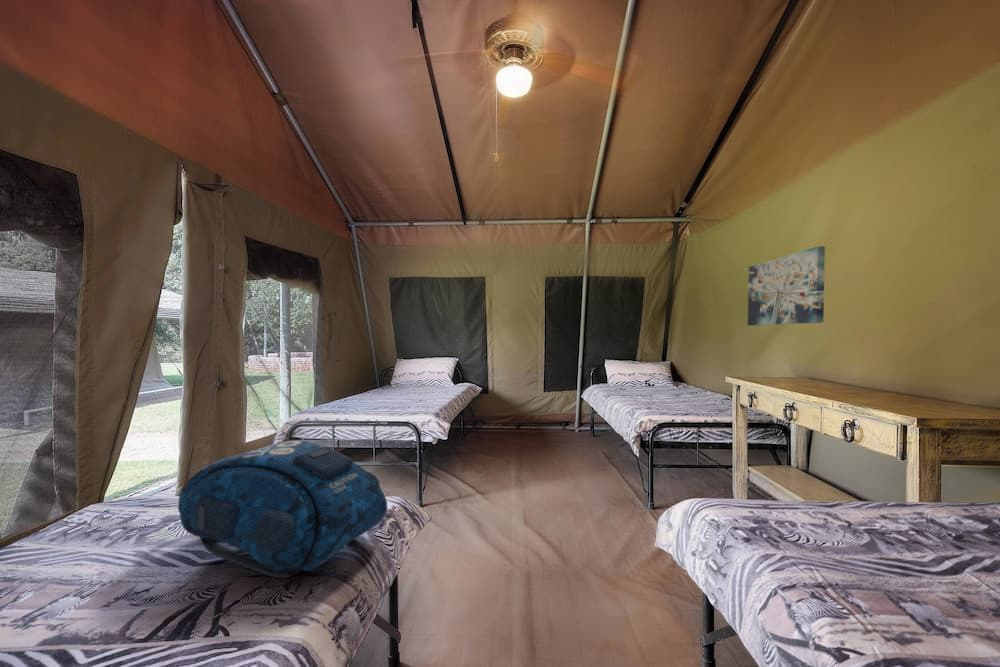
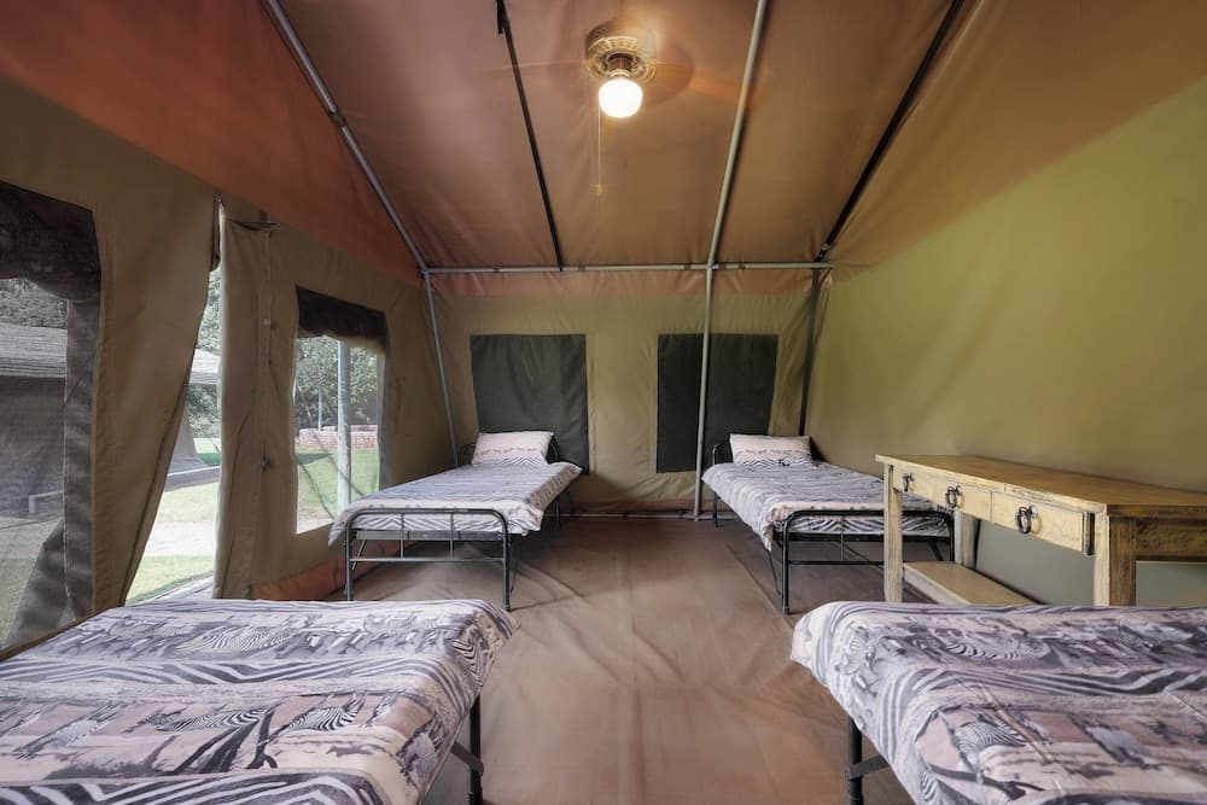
- backpack (281, 494)
- wall art (781, 291)
